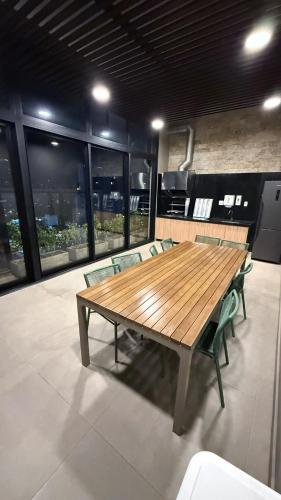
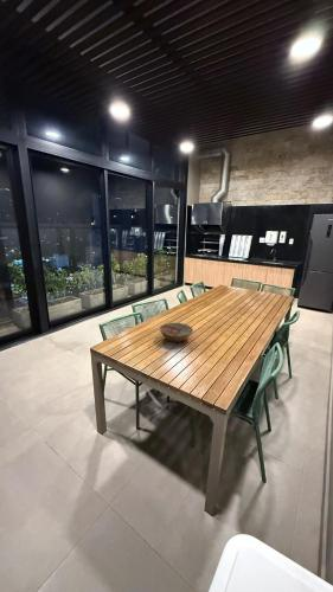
+ bowl (175, 334)
